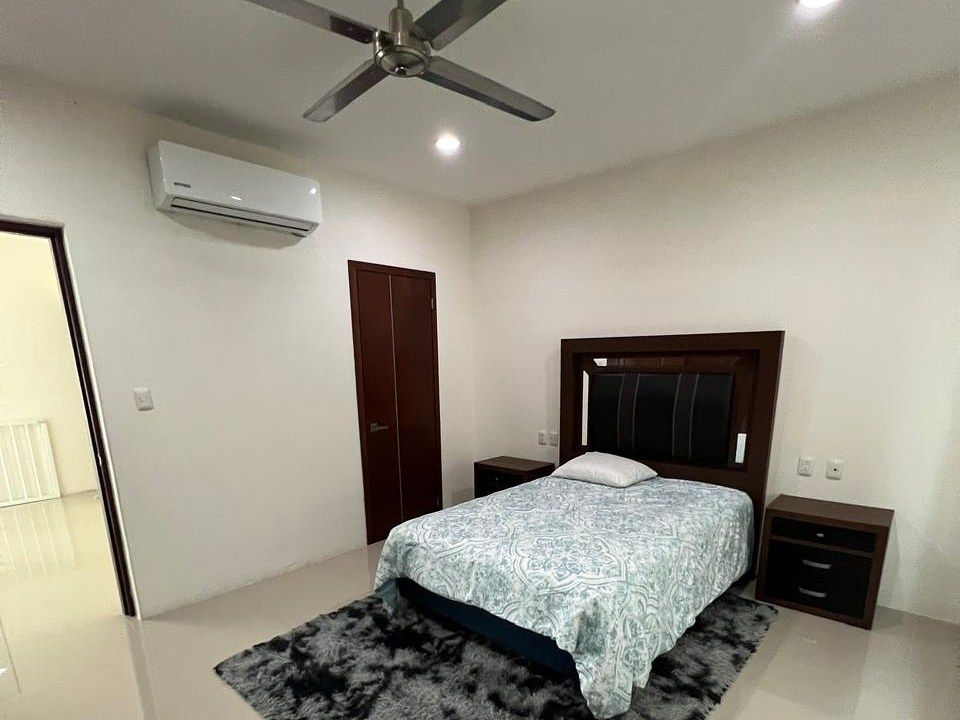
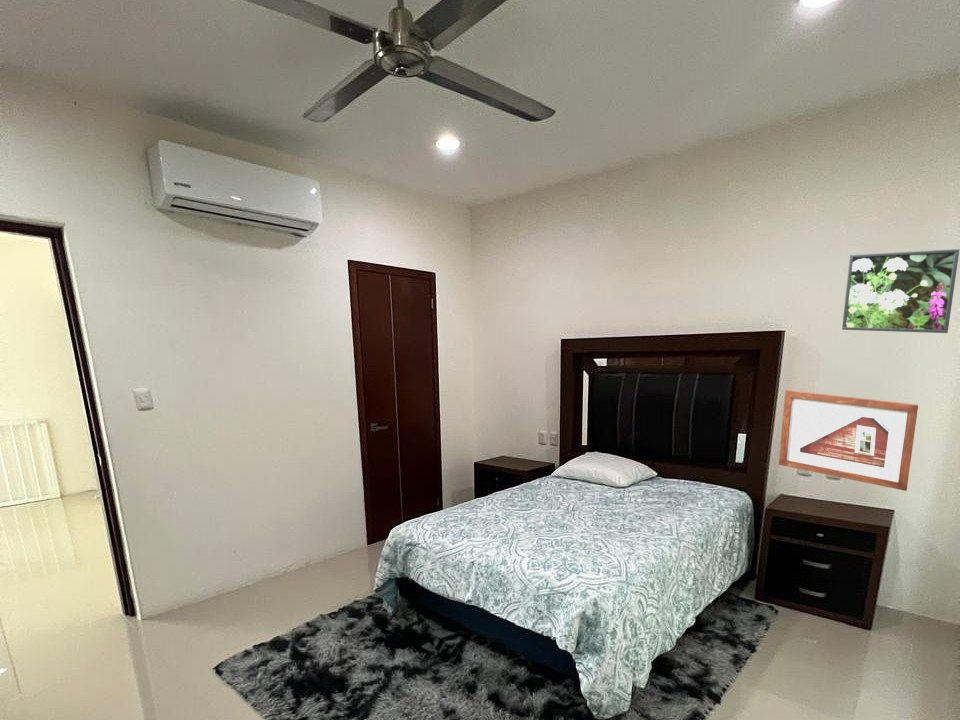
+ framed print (896, 292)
+ picture frame (842, 437)
